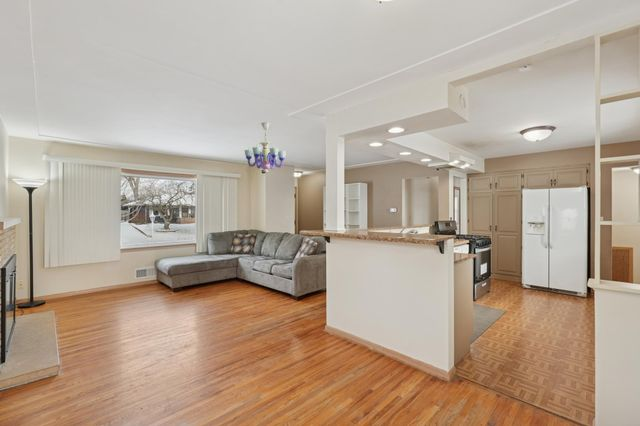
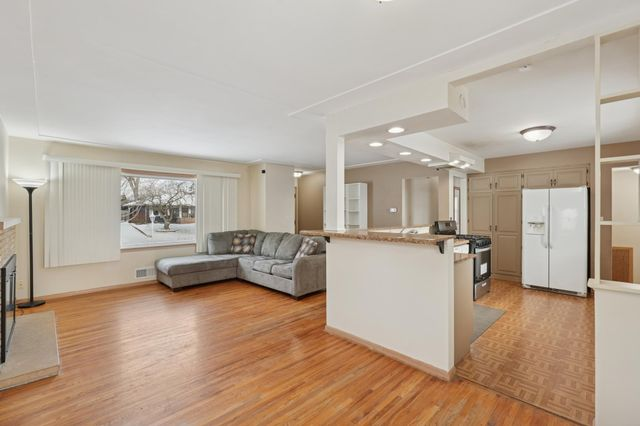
- chandelier (265, 148)
